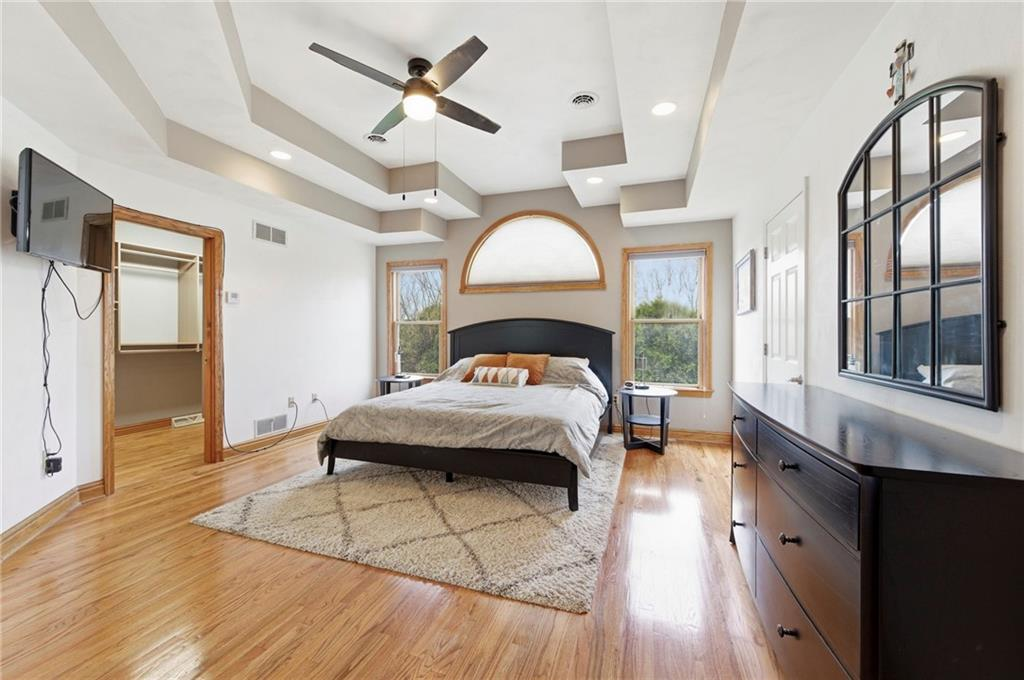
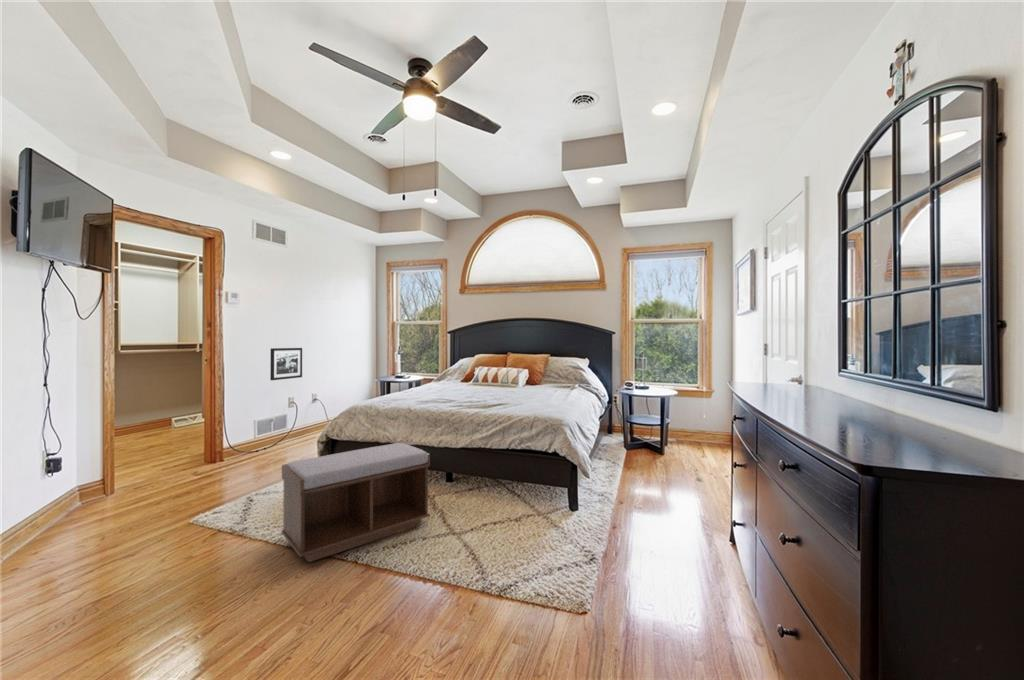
+ picture frame (287, 363)
+ bench (359, 494)
